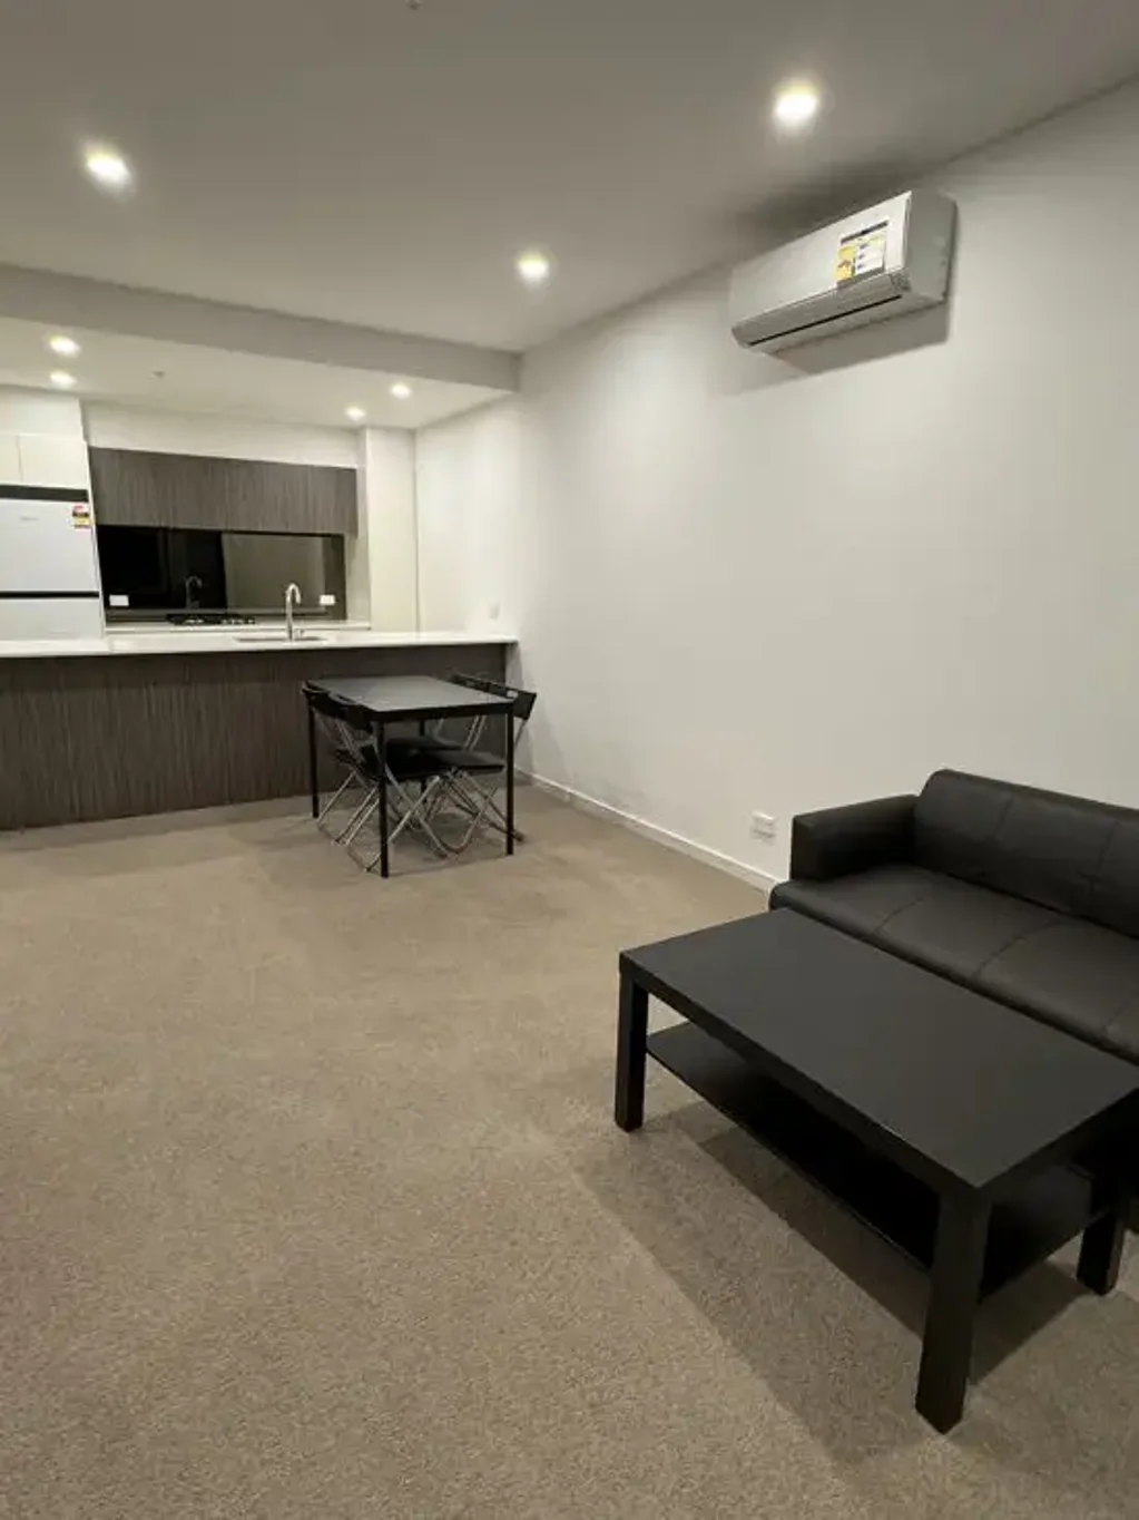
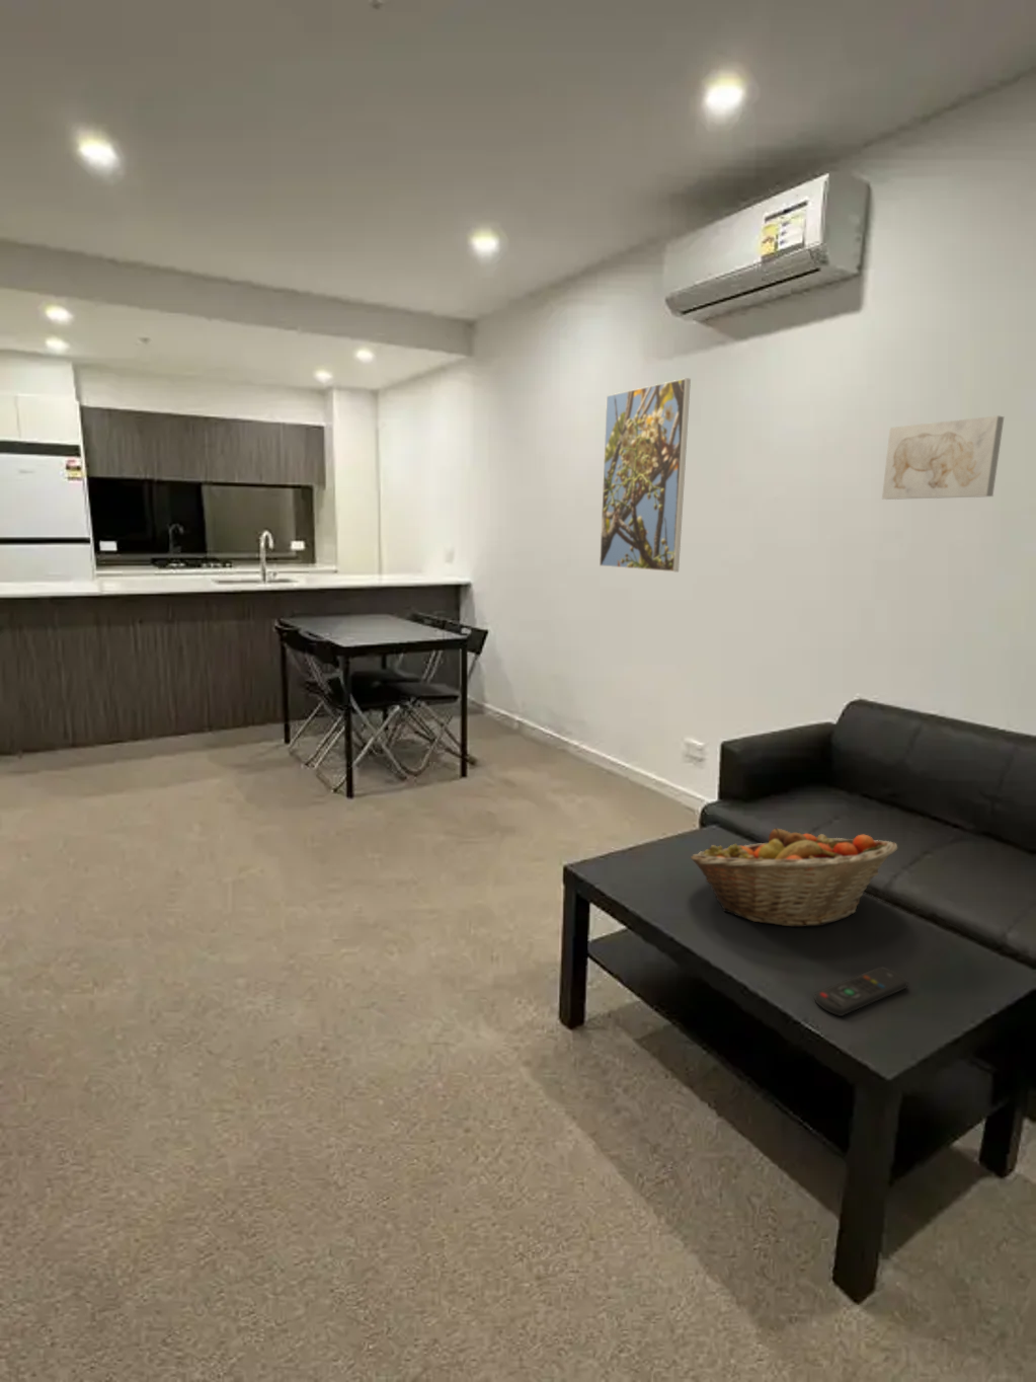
+ wall art (939, 460)
+ fruit basket (791, 866)
+ remote control (862, 990)
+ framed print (641, 480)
